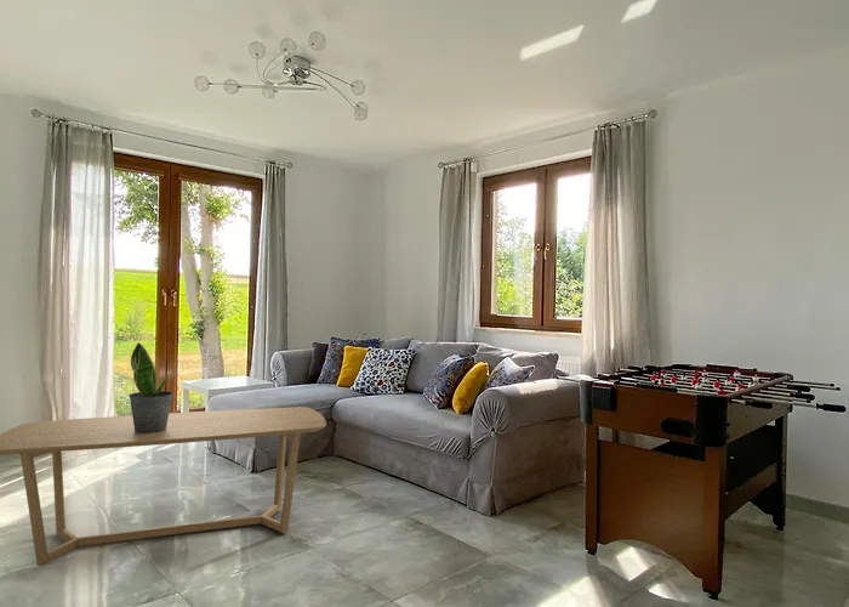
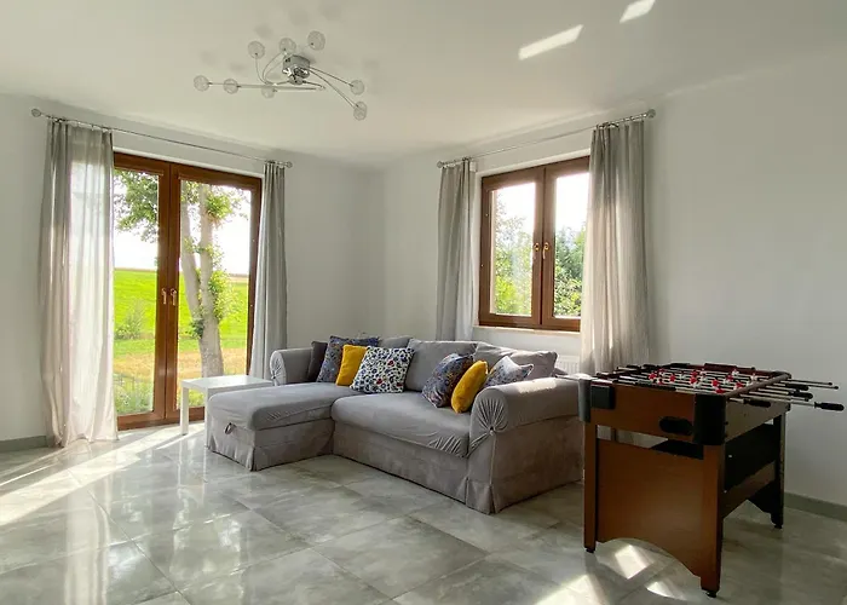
- coffee table (171, 443)
- potted plant (152, 385)
